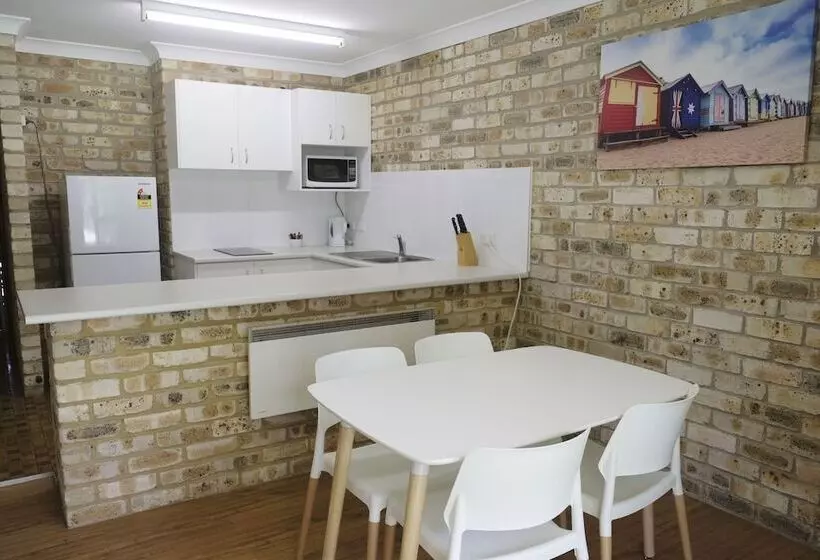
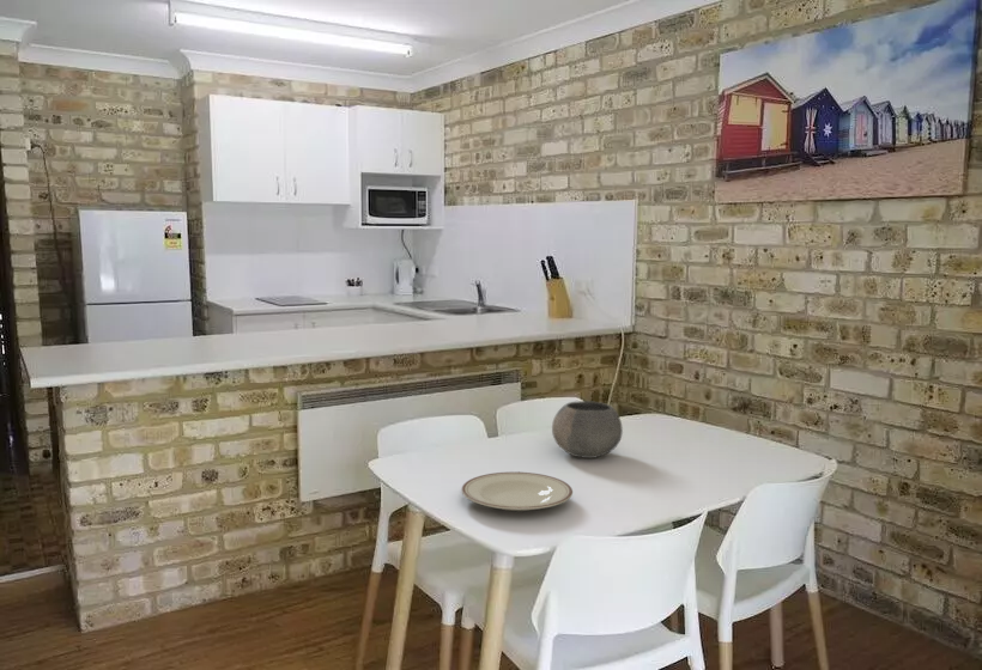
+ plate (516, 495)
+ bowl (587, 430)
